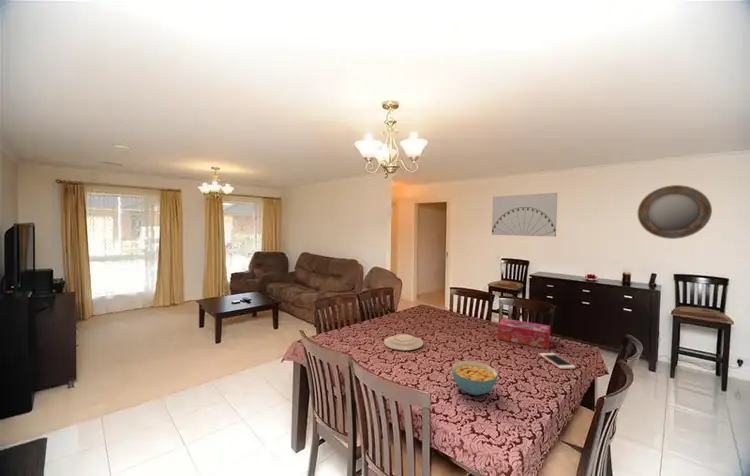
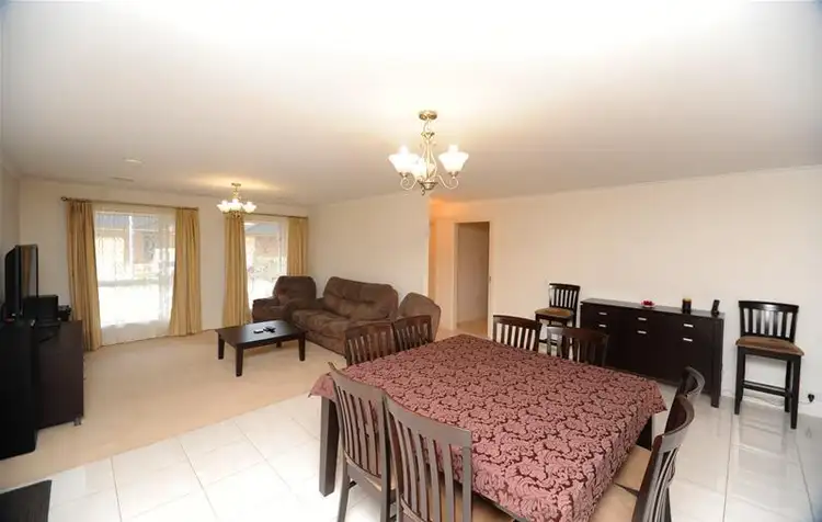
- plate (403, 340)
- tissue box (523, 332)
- home mirror (672, 212)
- wall art (522, 215)
- cereal bowl (473, 380)
- cell phone (556, 360)
